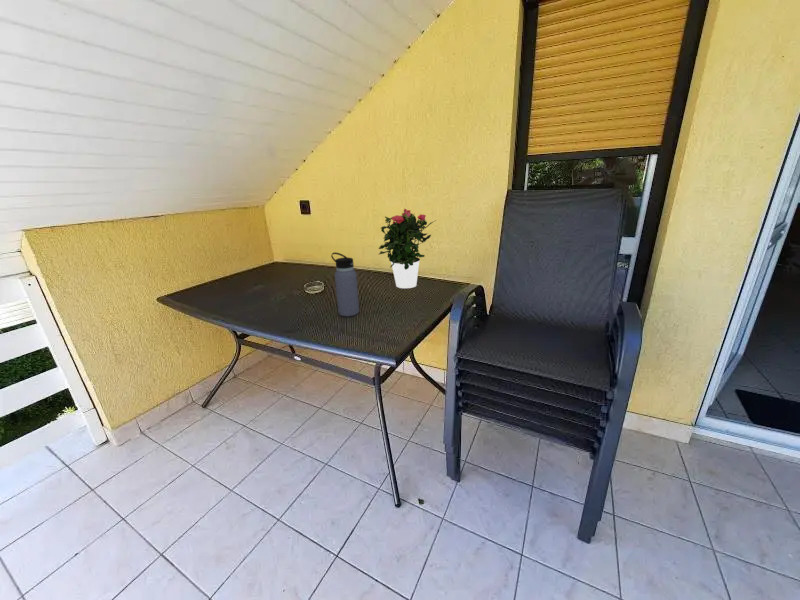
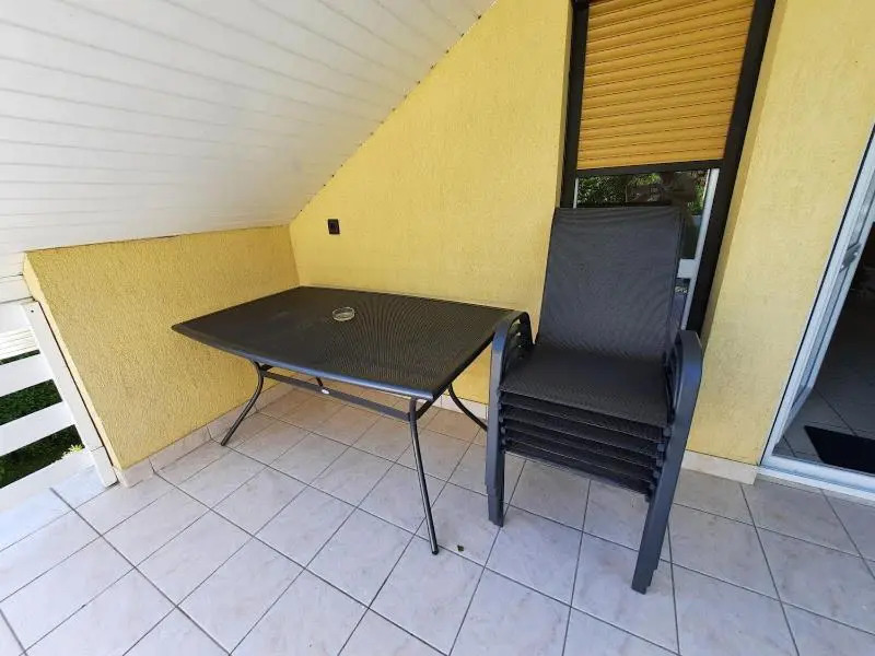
- water bottle (345, 283)
- potted flower (405, 248)
